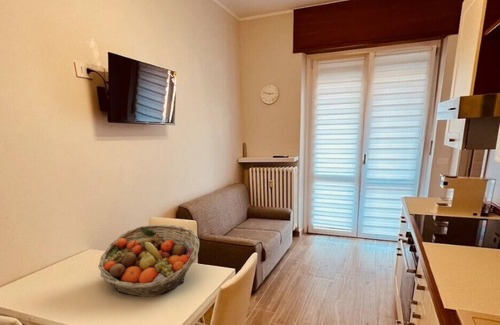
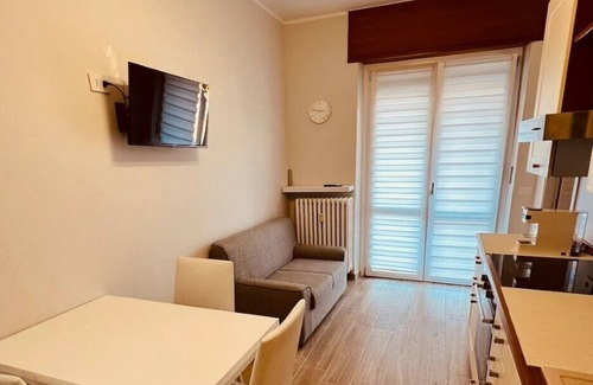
- fruit basket (151, 258)
